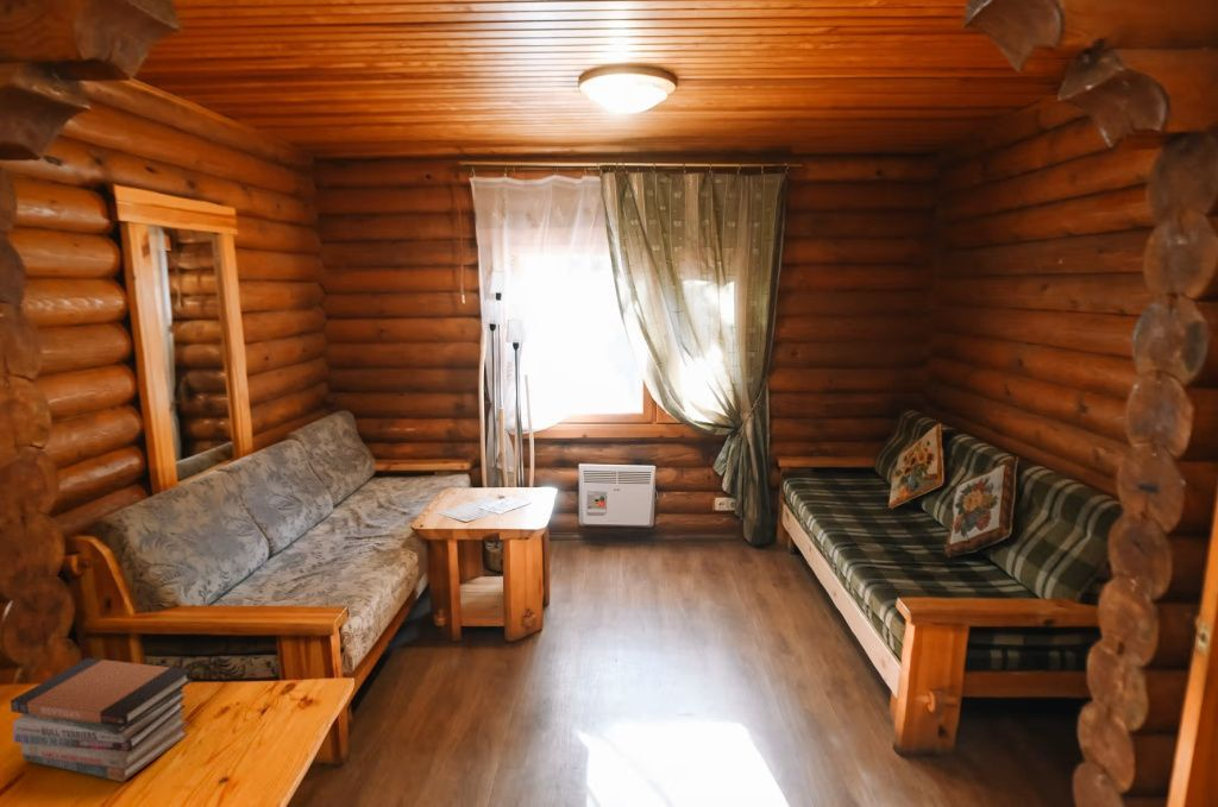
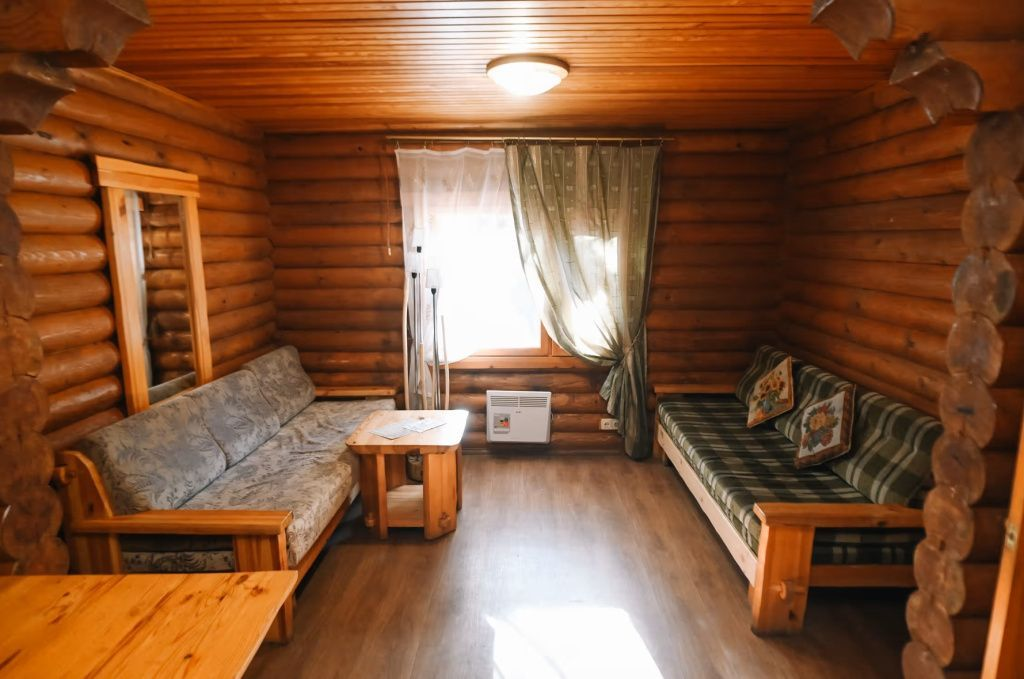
- book stack (105, 715)
